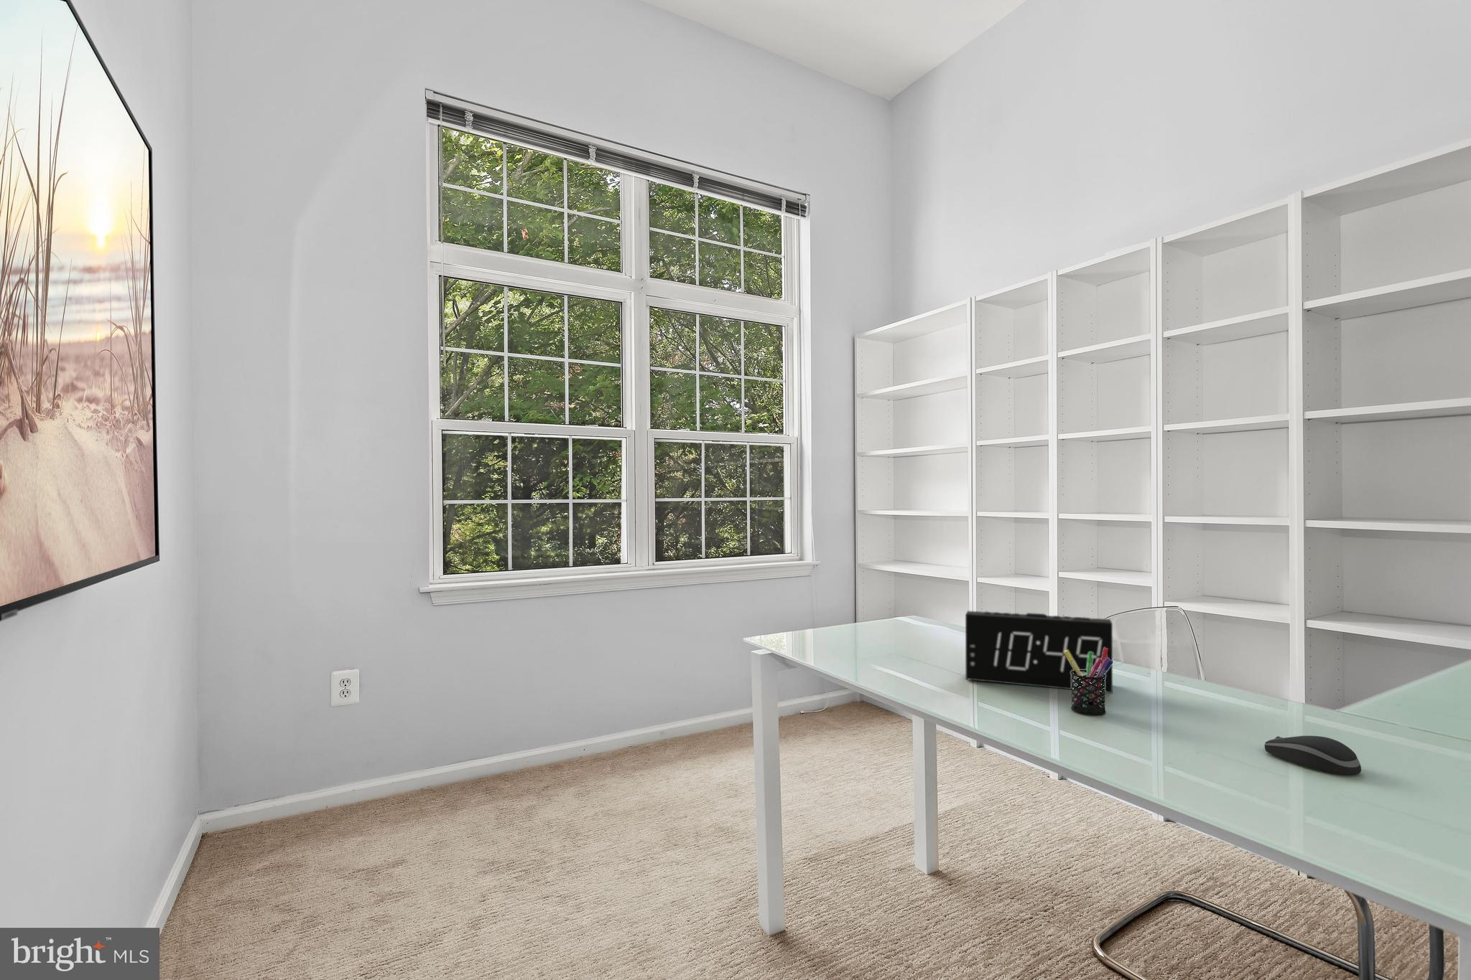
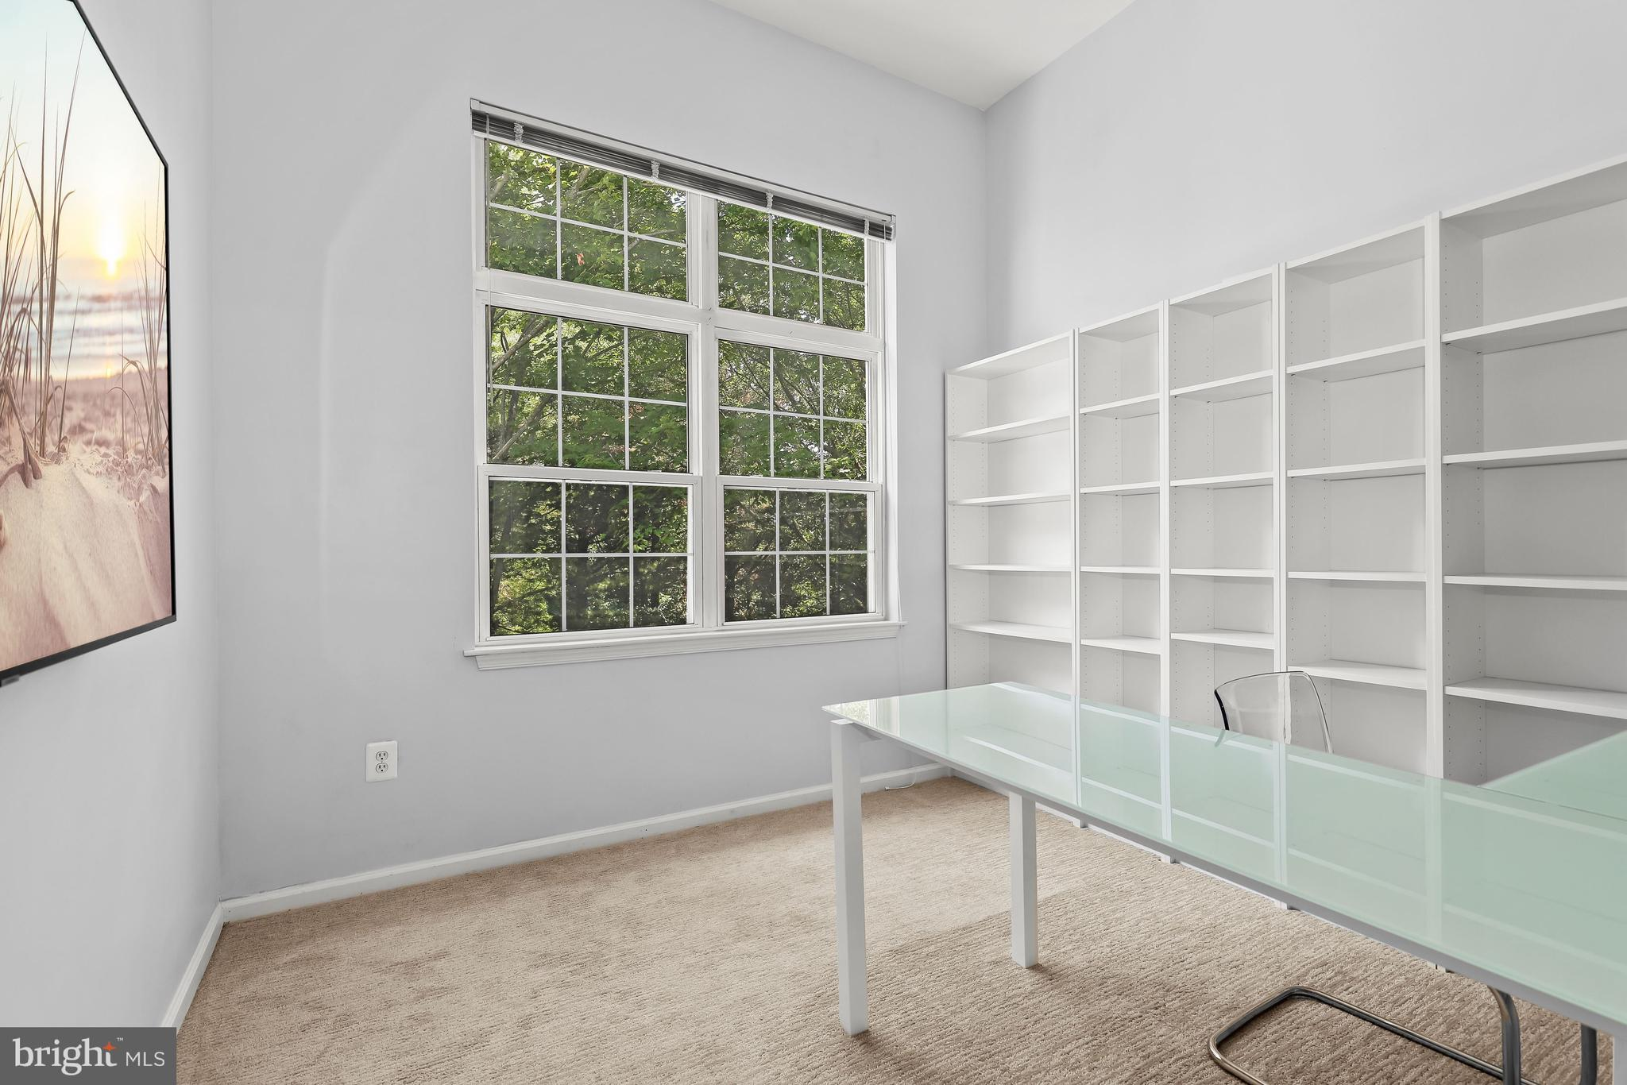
- computer mouse (1311, 748)
- alarm clock (1035, 648)
- pen holder (1090, 677)
